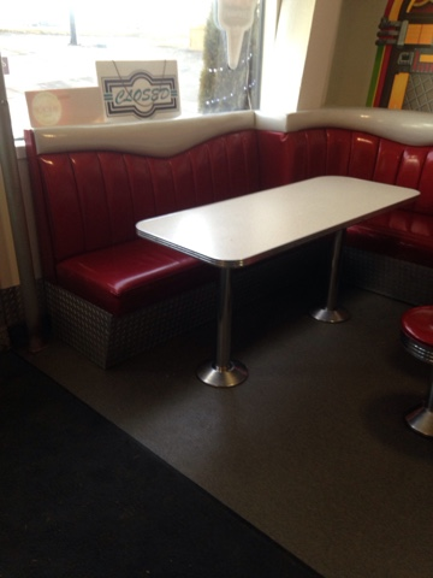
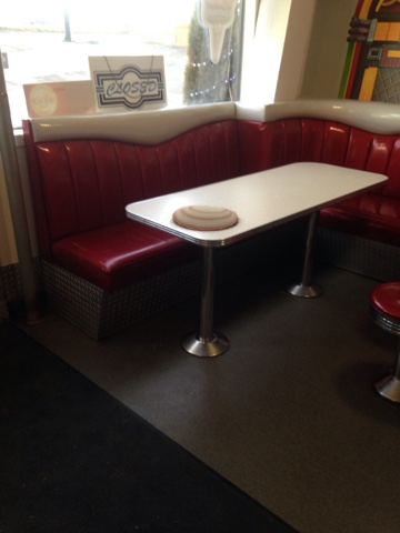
+ plate (204, 214)
